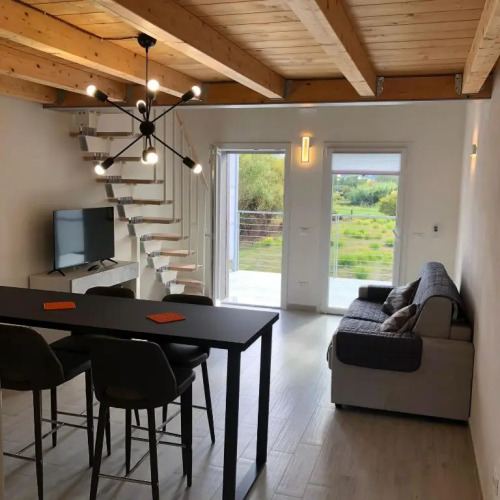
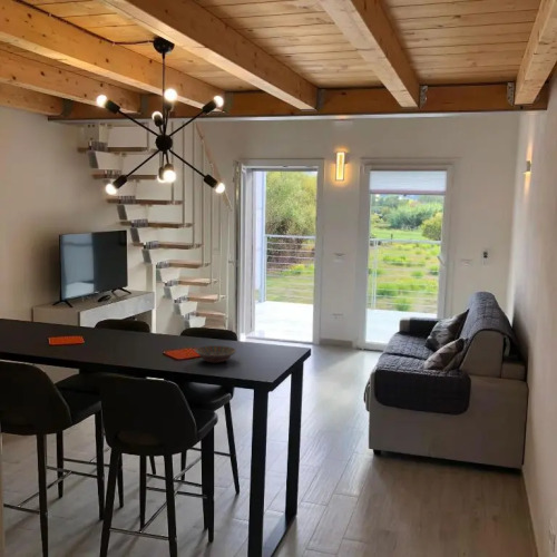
+ bowl (215, 354)
